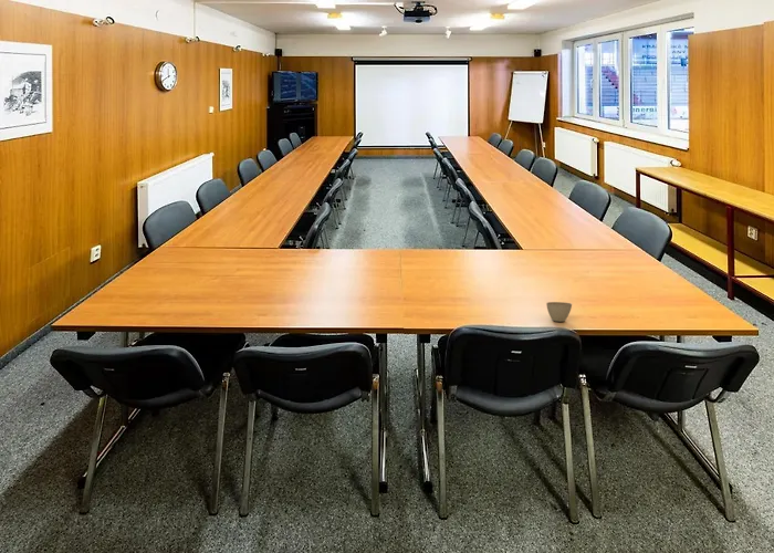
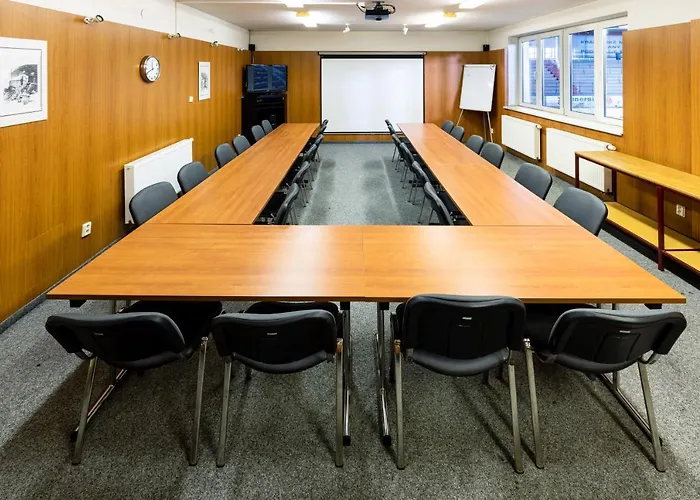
- flower pot (558, 312)
